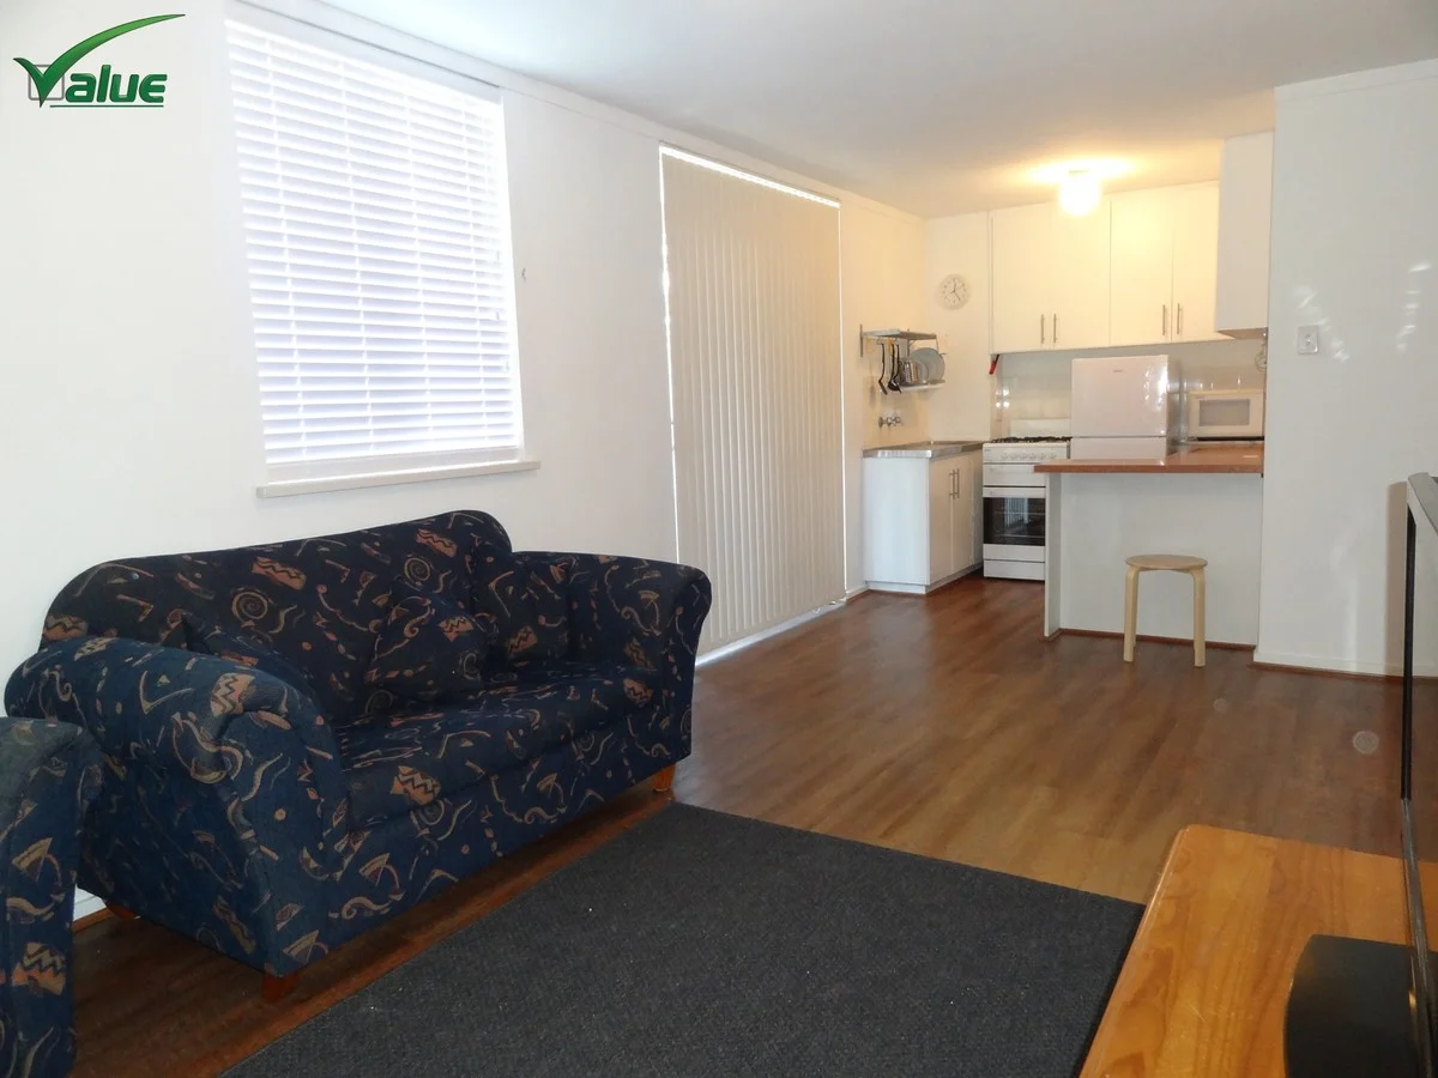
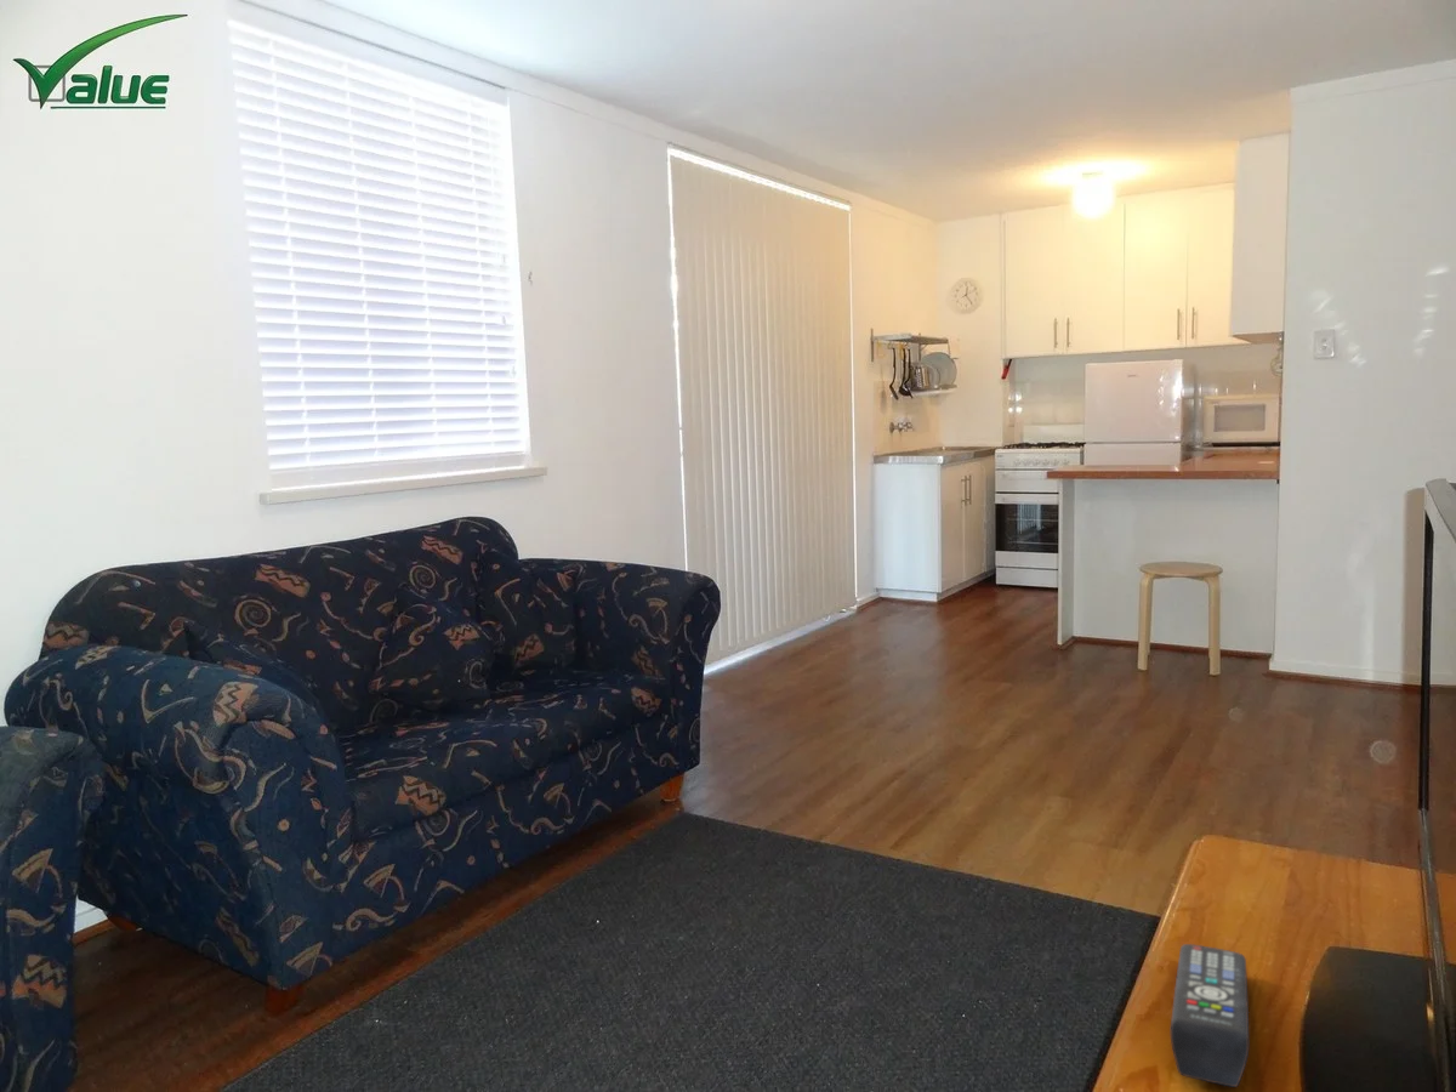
+ remote control (1210, 1001)
